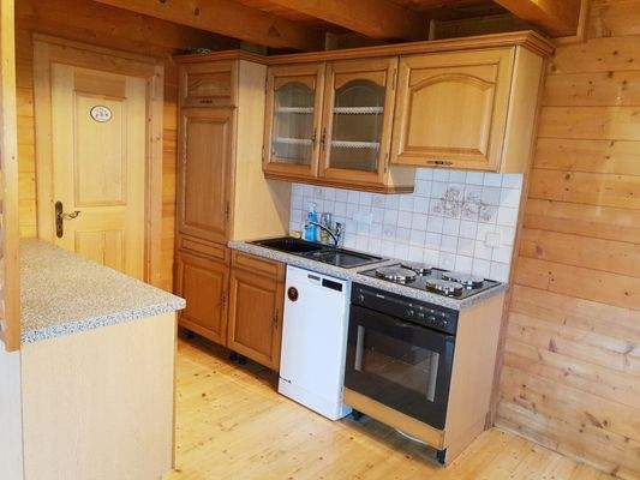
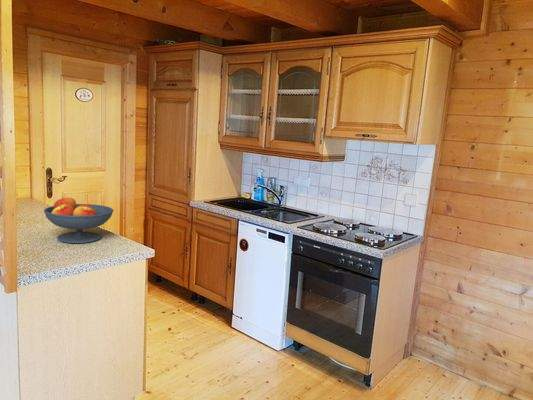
+ fruit bowl (79, 218)
